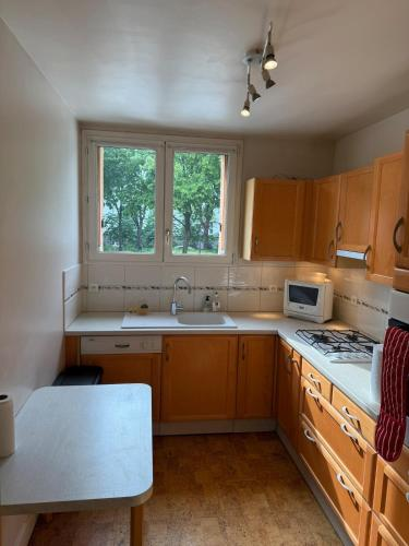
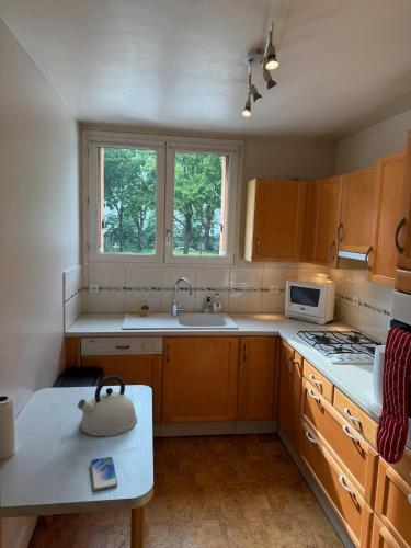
+ kettle (106, 399)
+ smartphone (103, 472)
